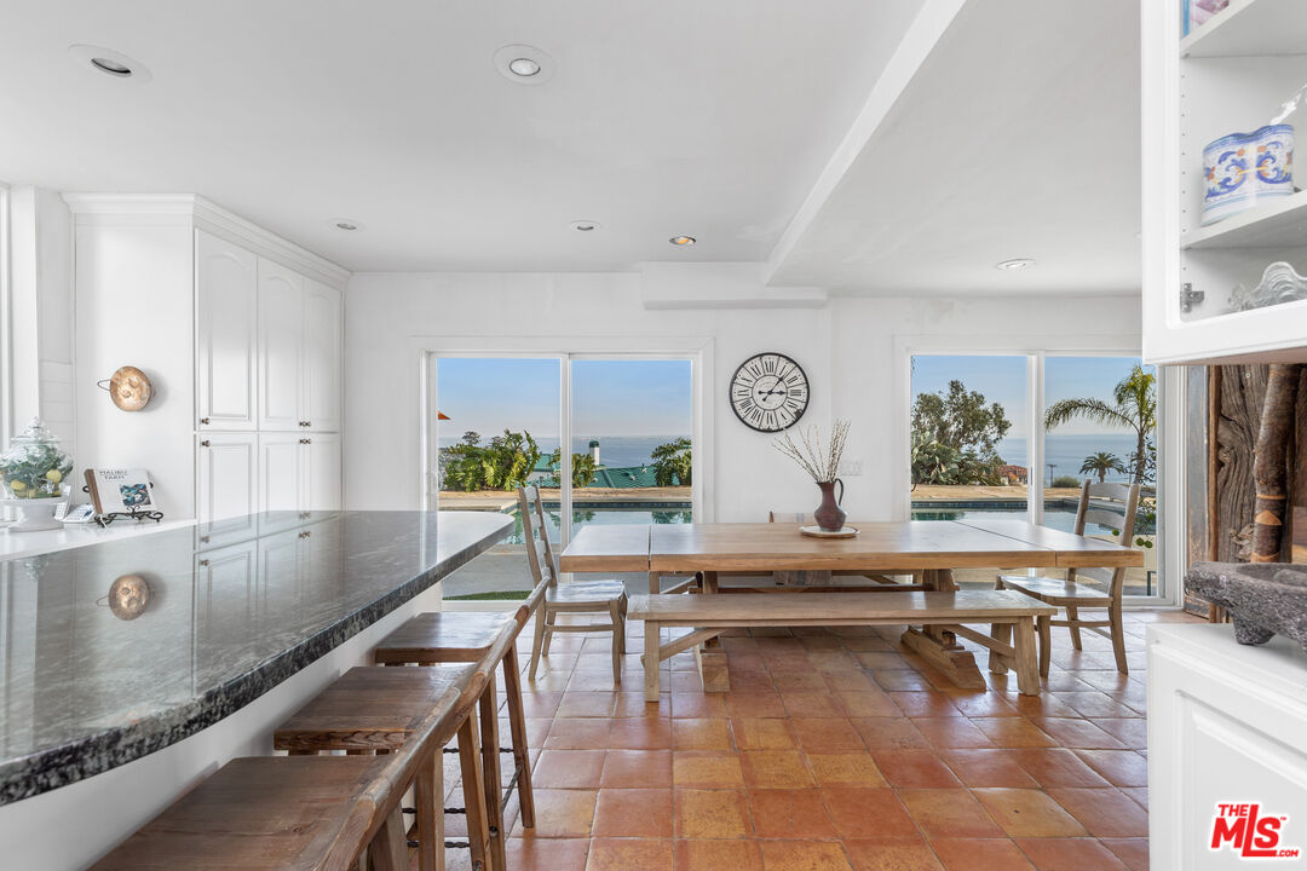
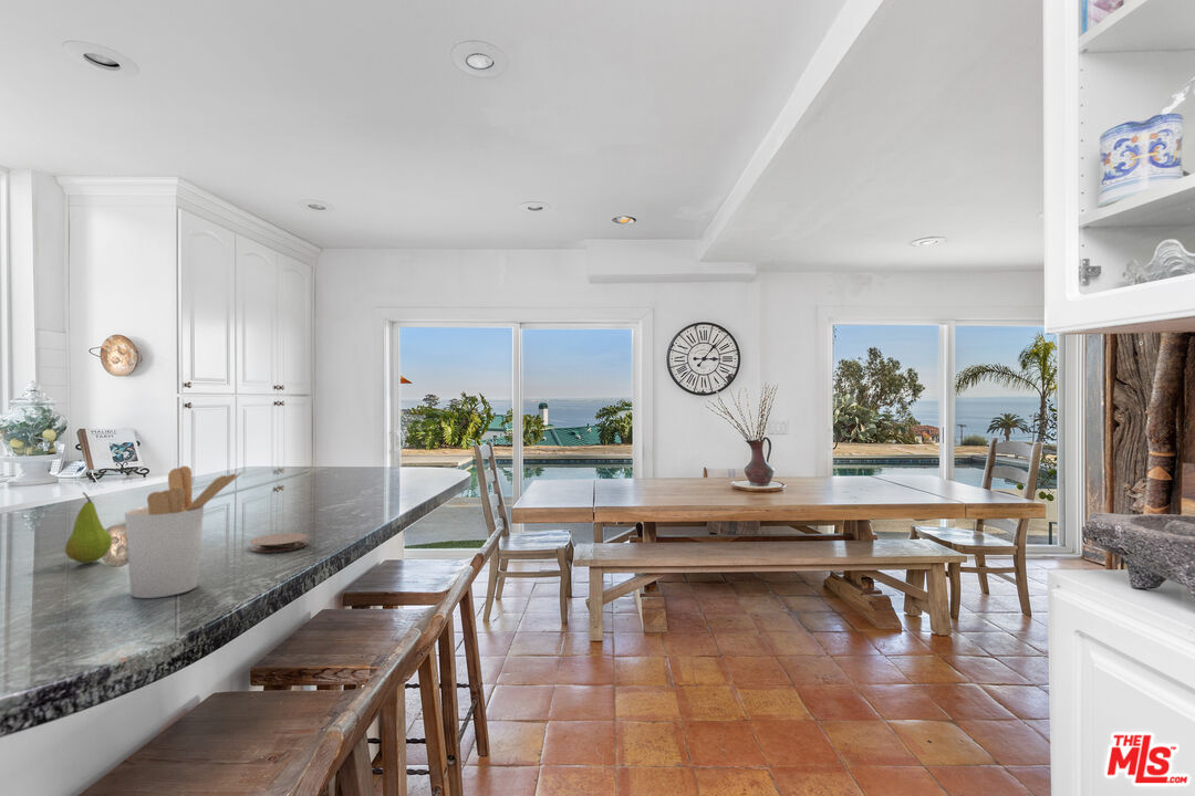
+ coaster (279, 542)
+ fruit (89, 526)
+ utensil holder (185, 528)
